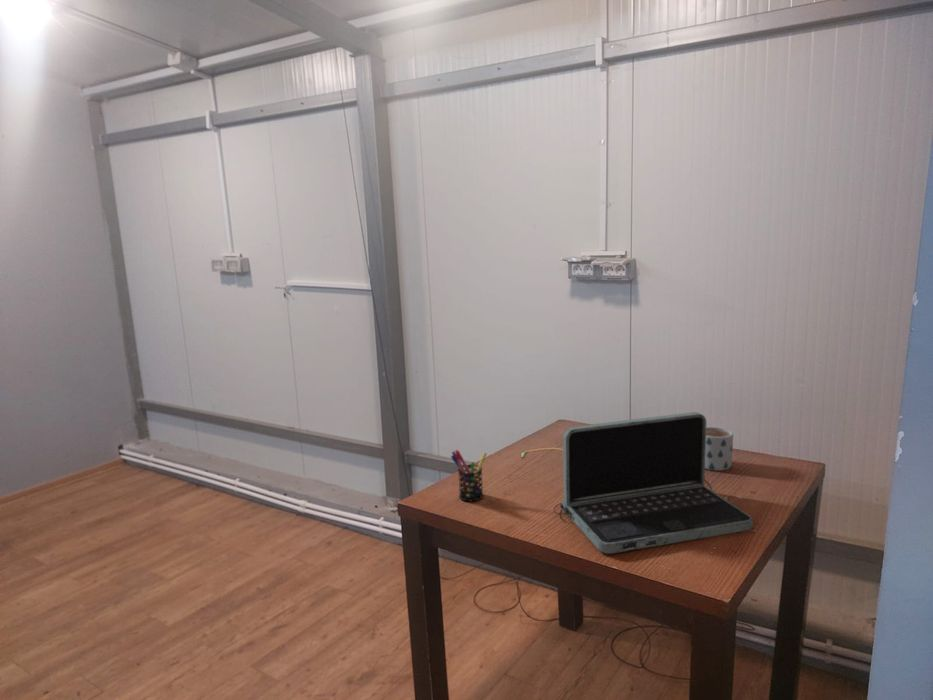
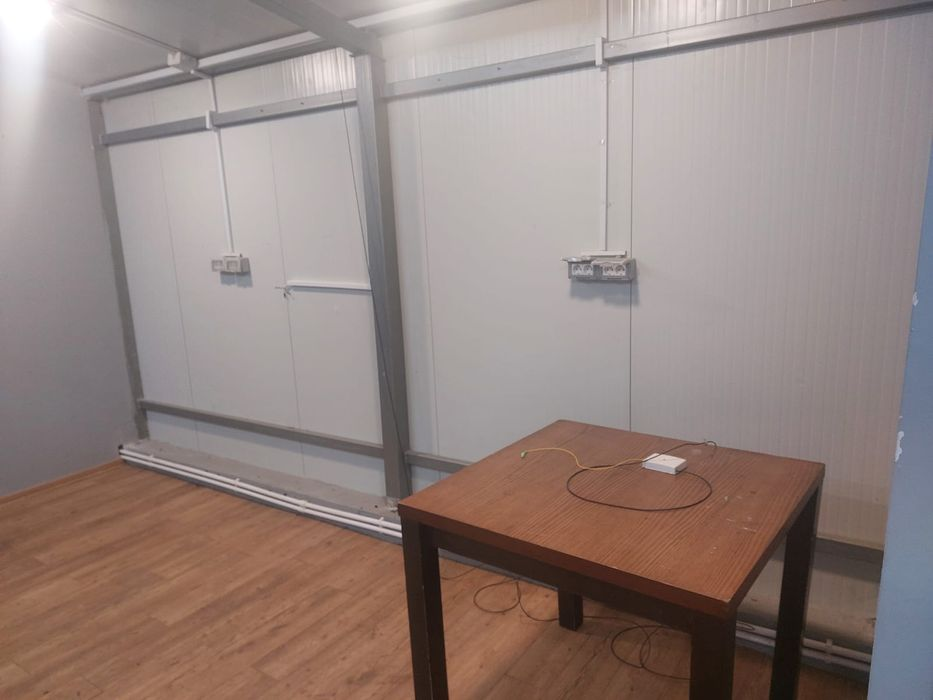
- pen holder (469, 473)
- mug (708, 447)
- laptop (647, 474)
